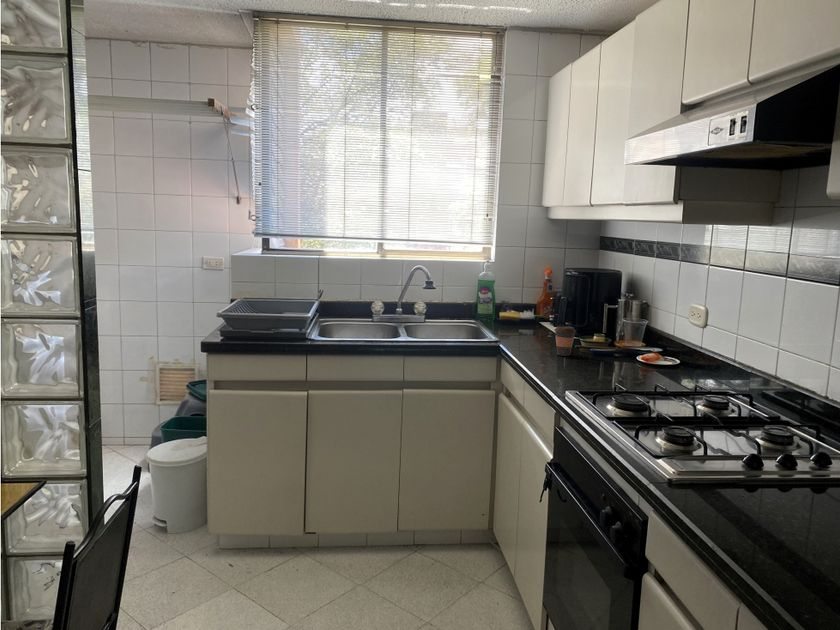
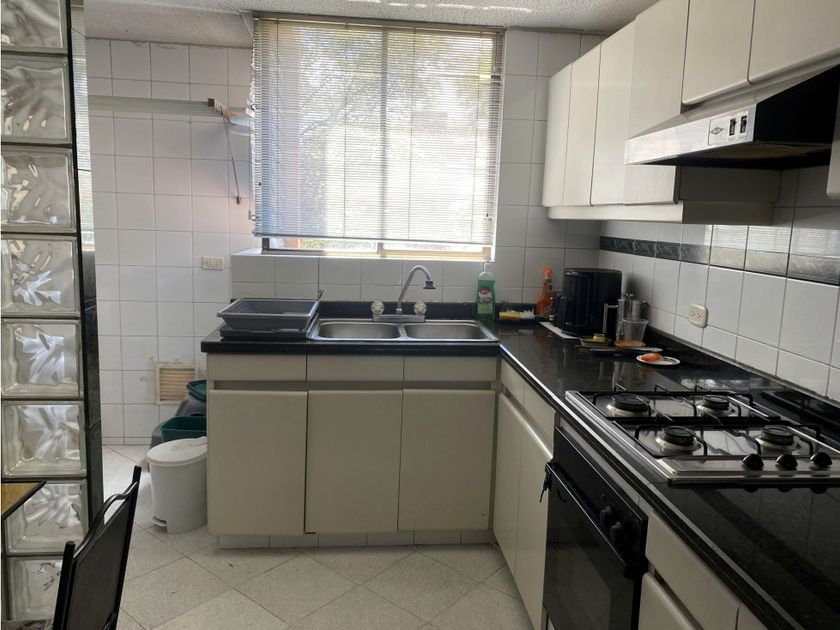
- coffee cup (564, 340)
